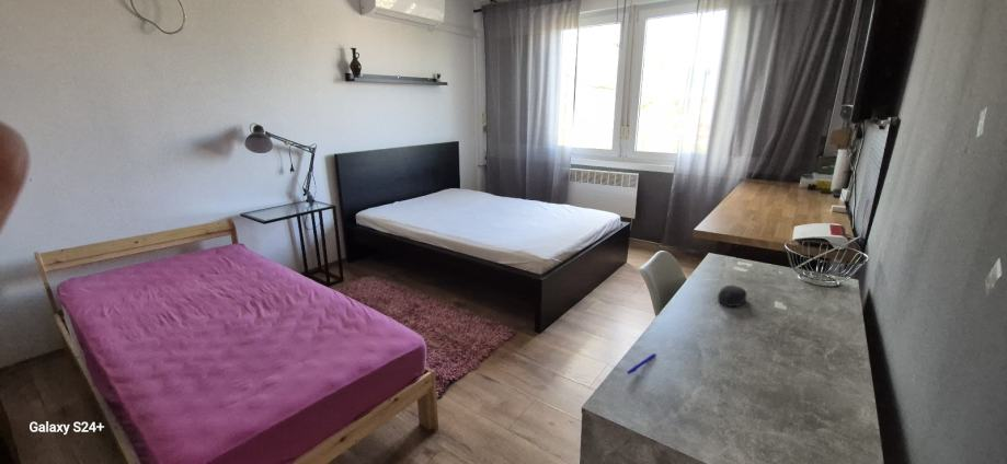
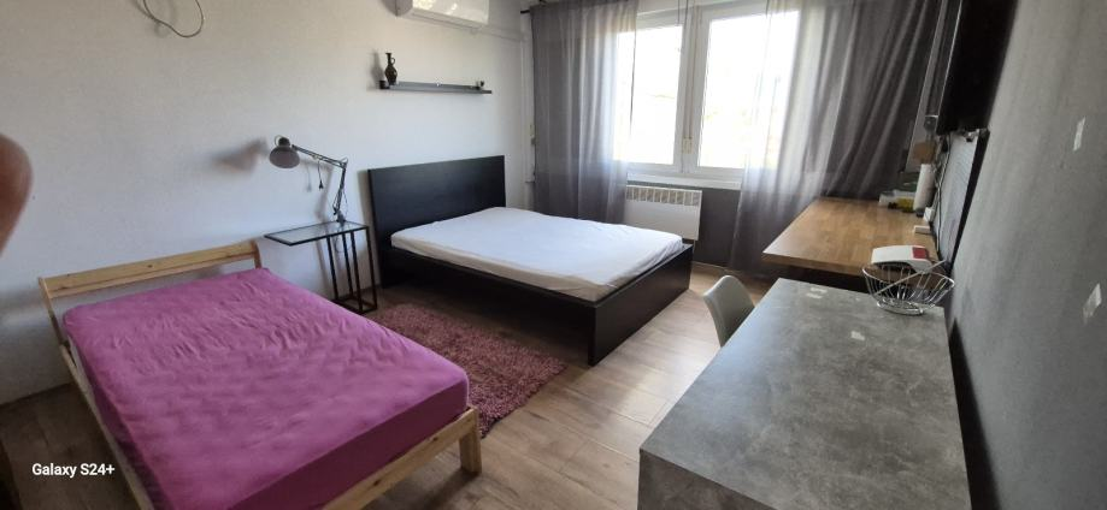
- computer mouse (732, 293)
- pen (642, 362)
